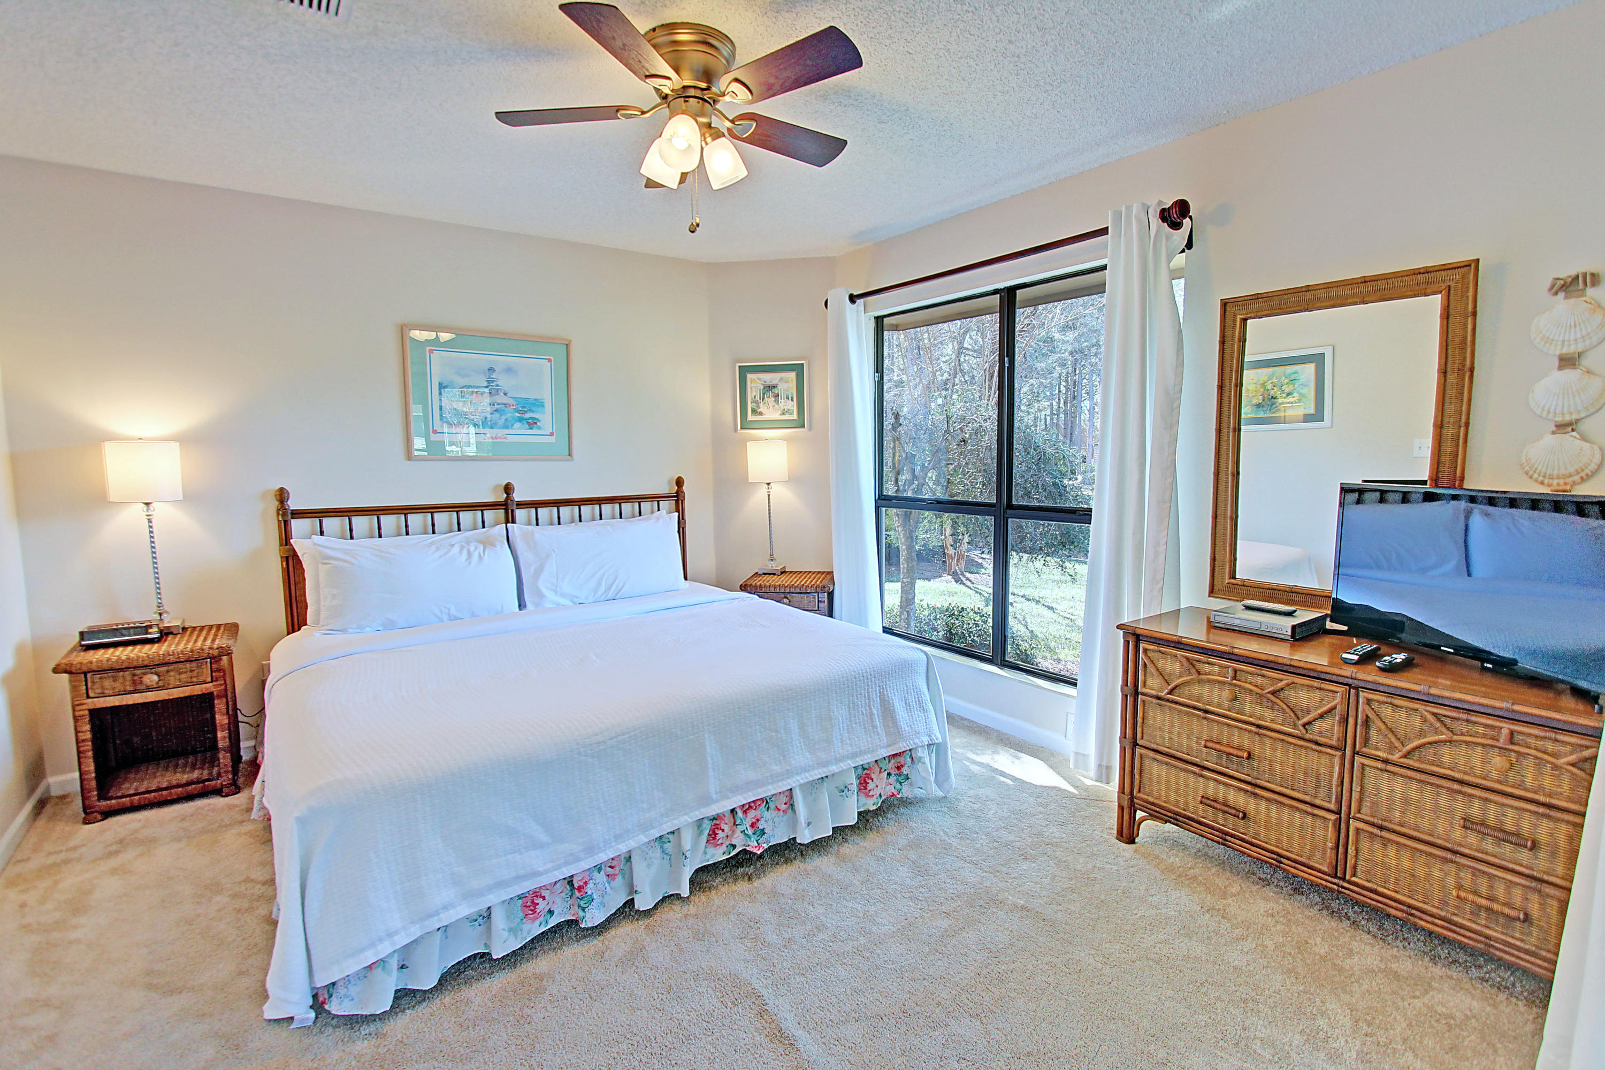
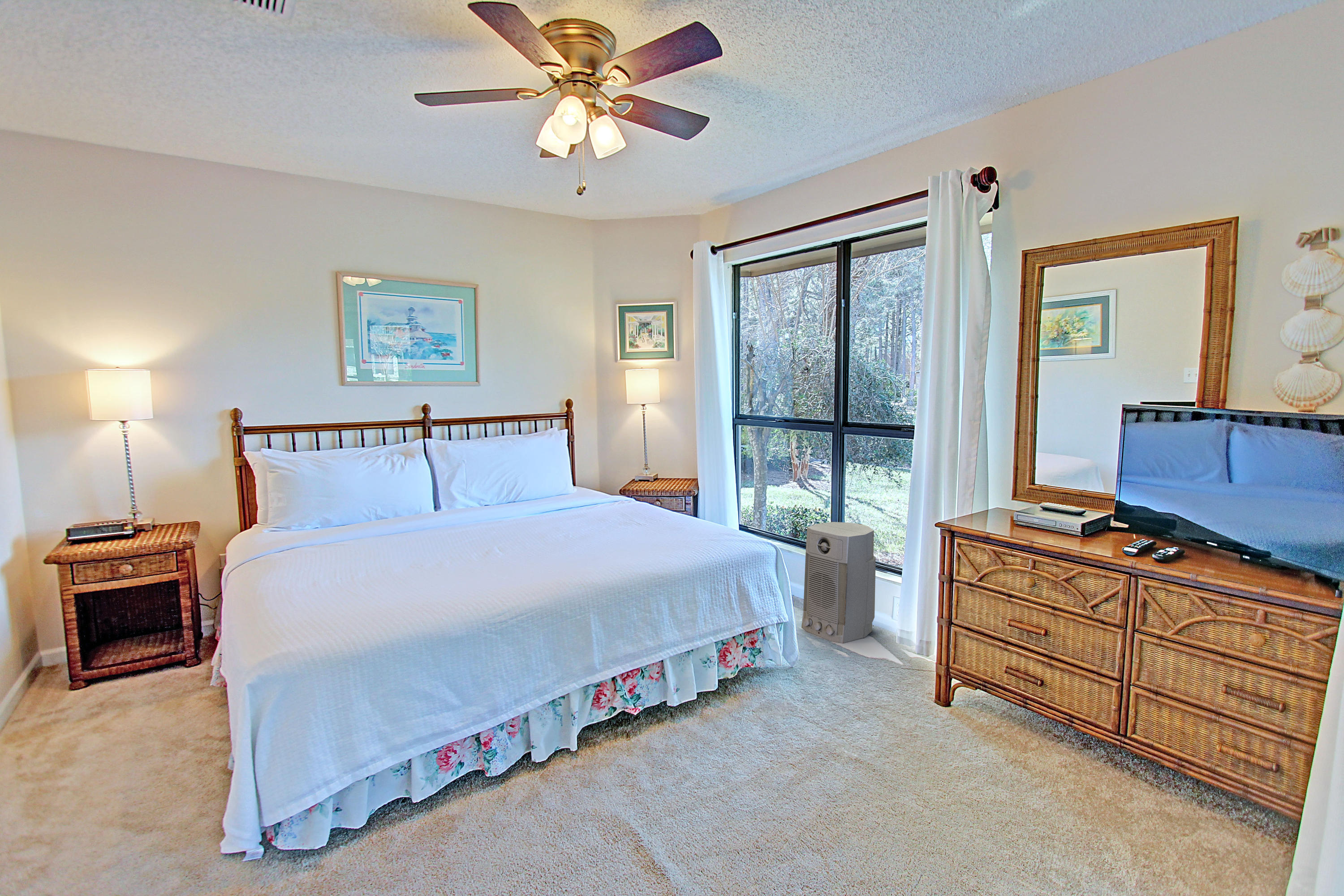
+ air purifier (841, 578)
